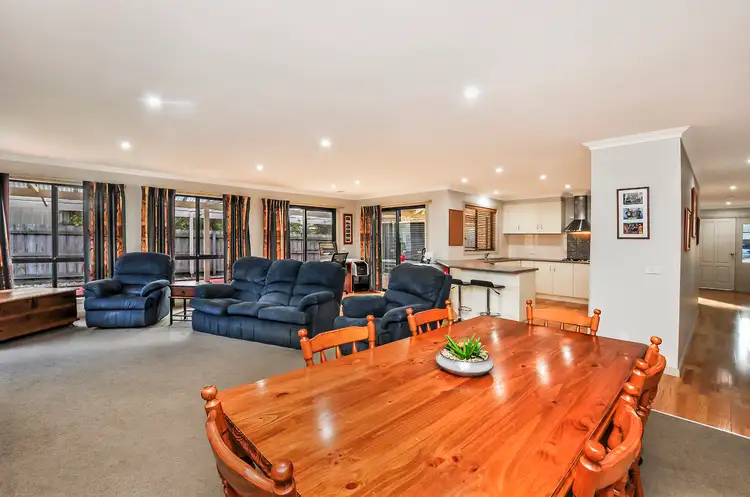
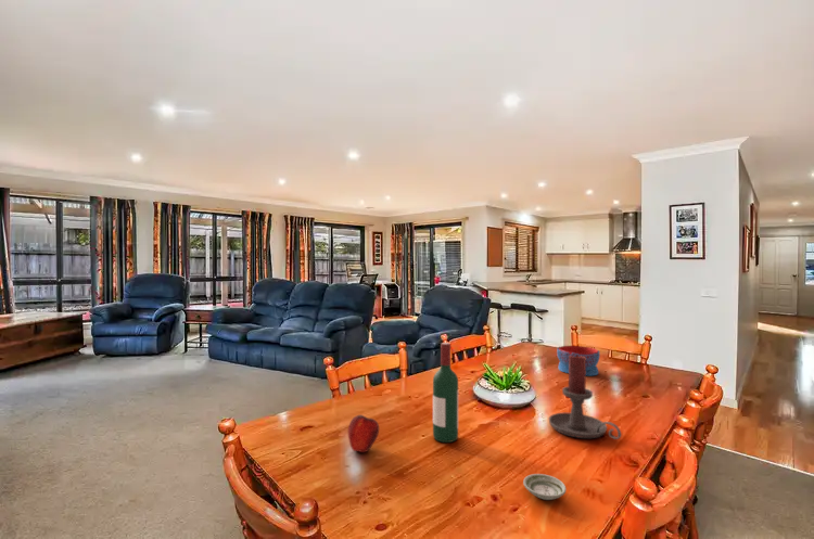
+ candle holder (584, 394)
+ apple (364, 432)
+ wine bottle (445, 390)
+ saucer (544, 488)
+ bowl (577, 356)
